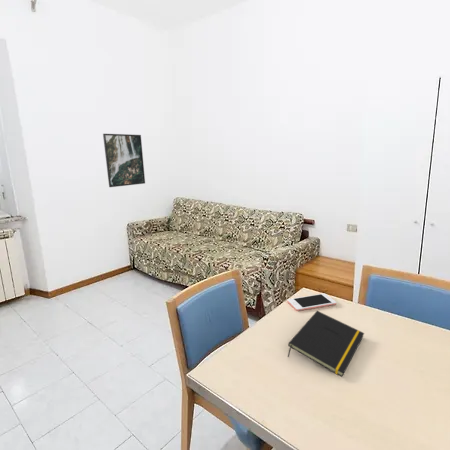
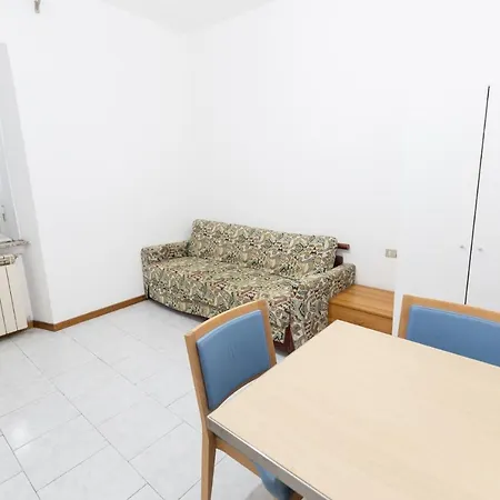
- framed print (125, 160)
- notepad (327, 339)
- cell phone (311, 301)
